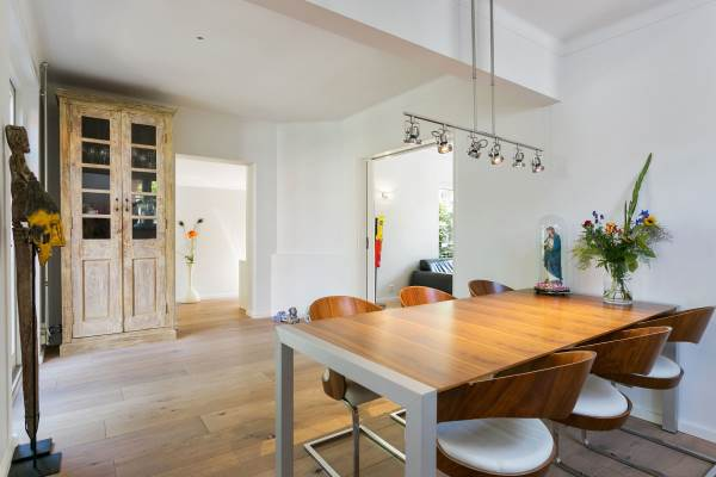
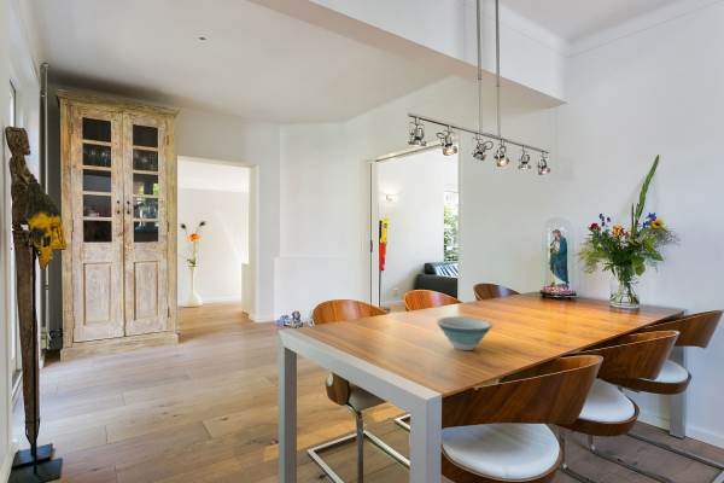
+ bowl (463, 334)
